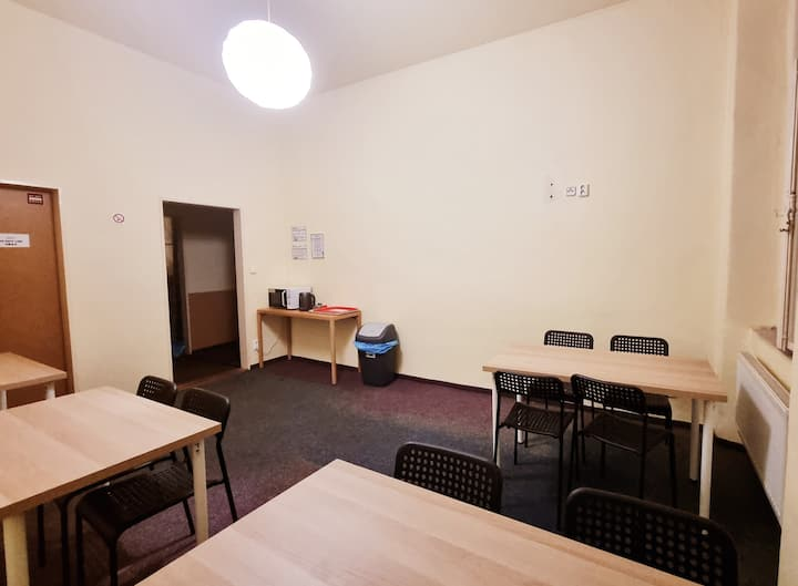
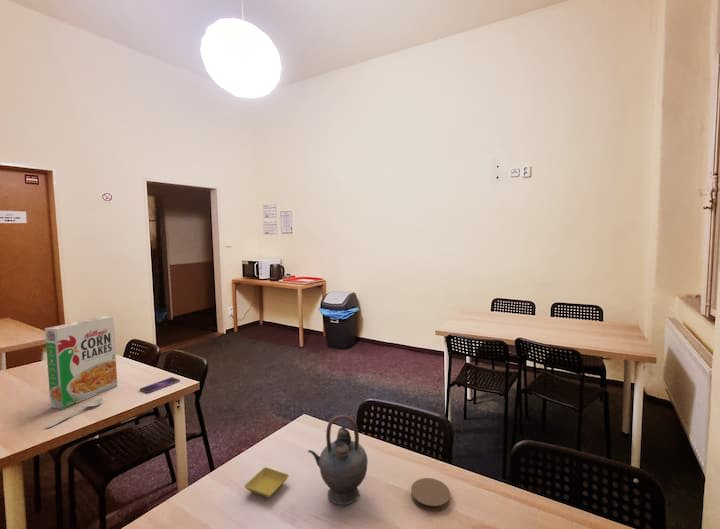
+ spoon (76, 411)
+ smartphone (160, 384)
+ coaster (430, 493)
+ saucer (267, 483)
+ cereal box (83, 359)
+ teapot (337, 454)
